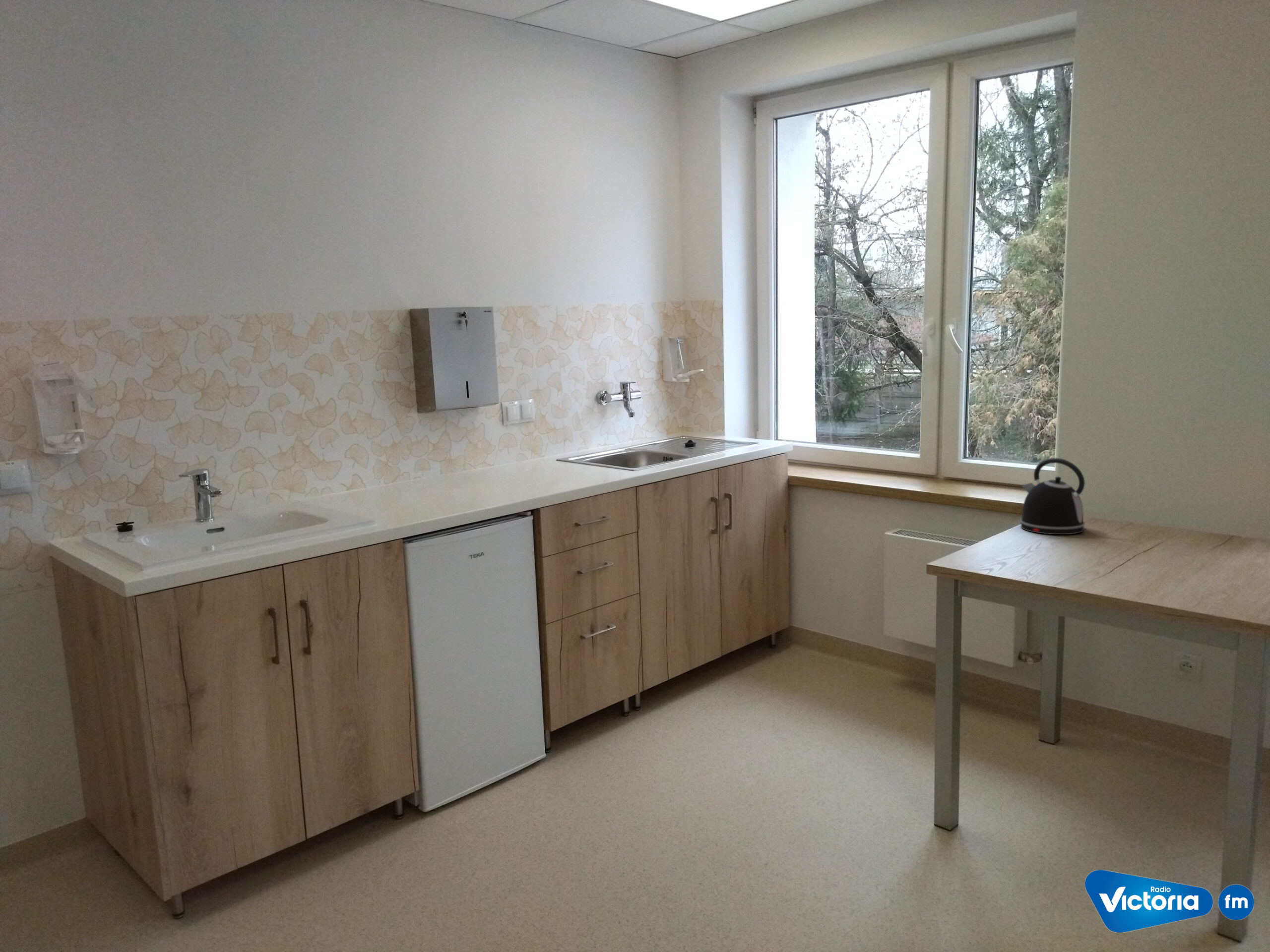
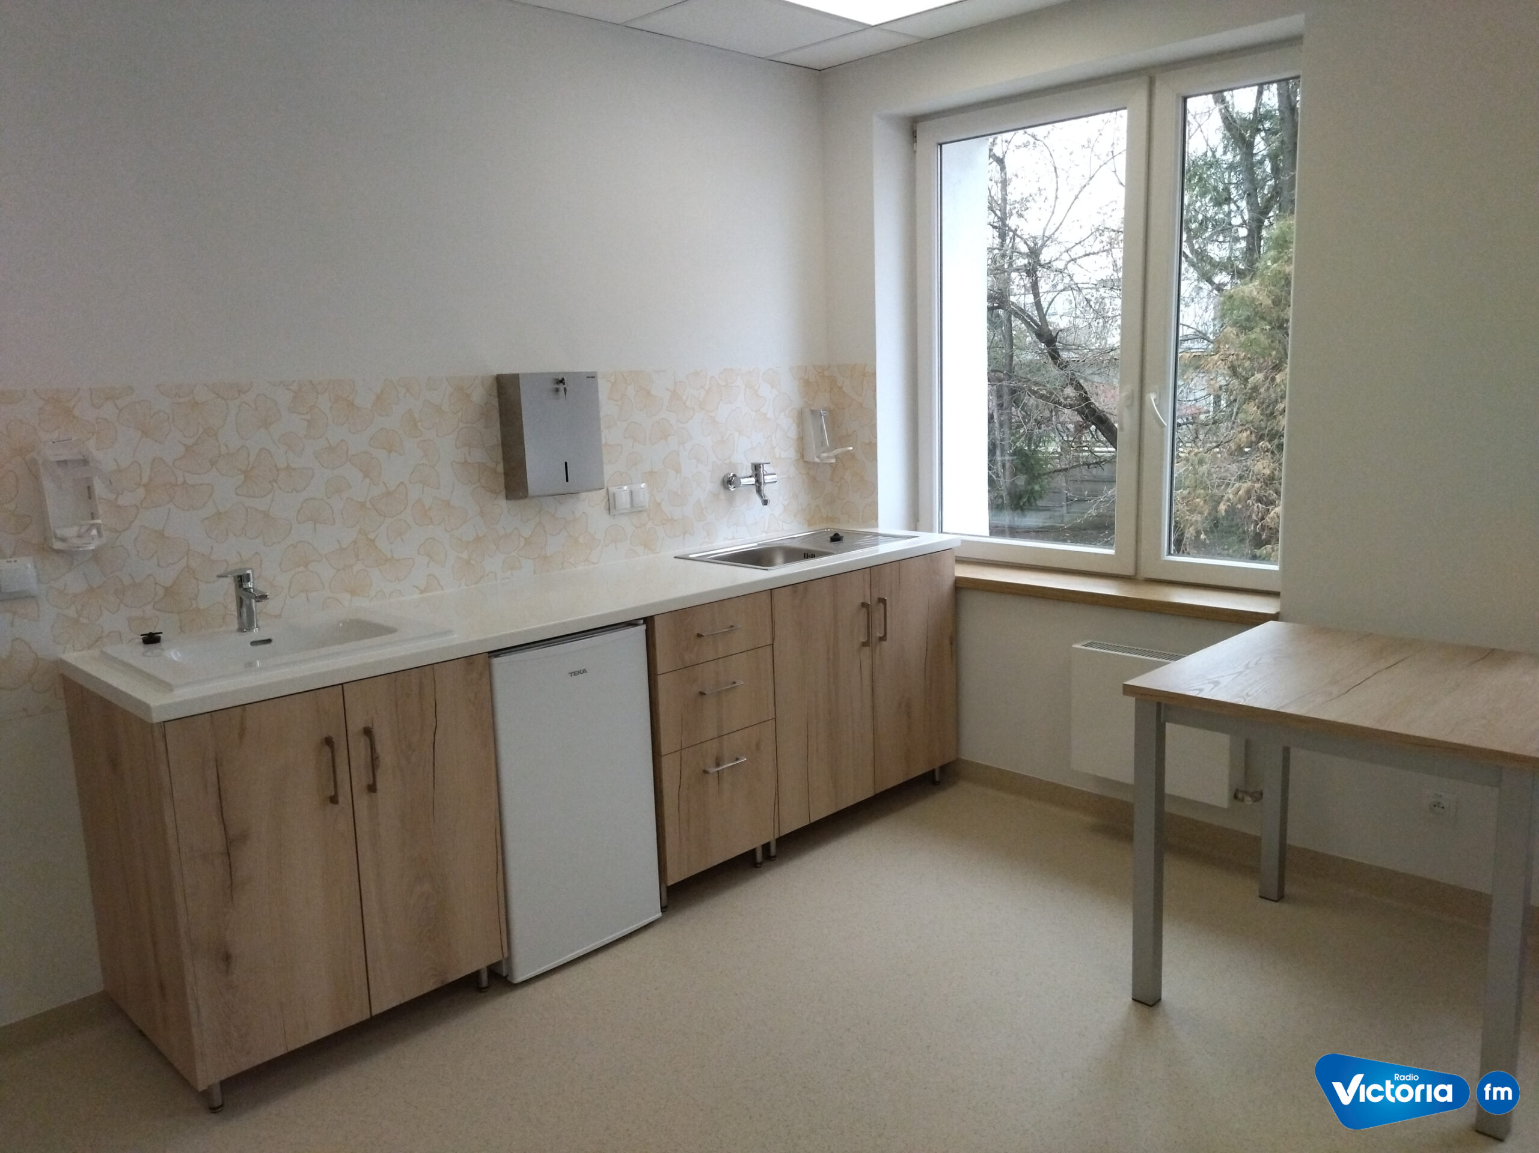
- kettle (1054, 493)
